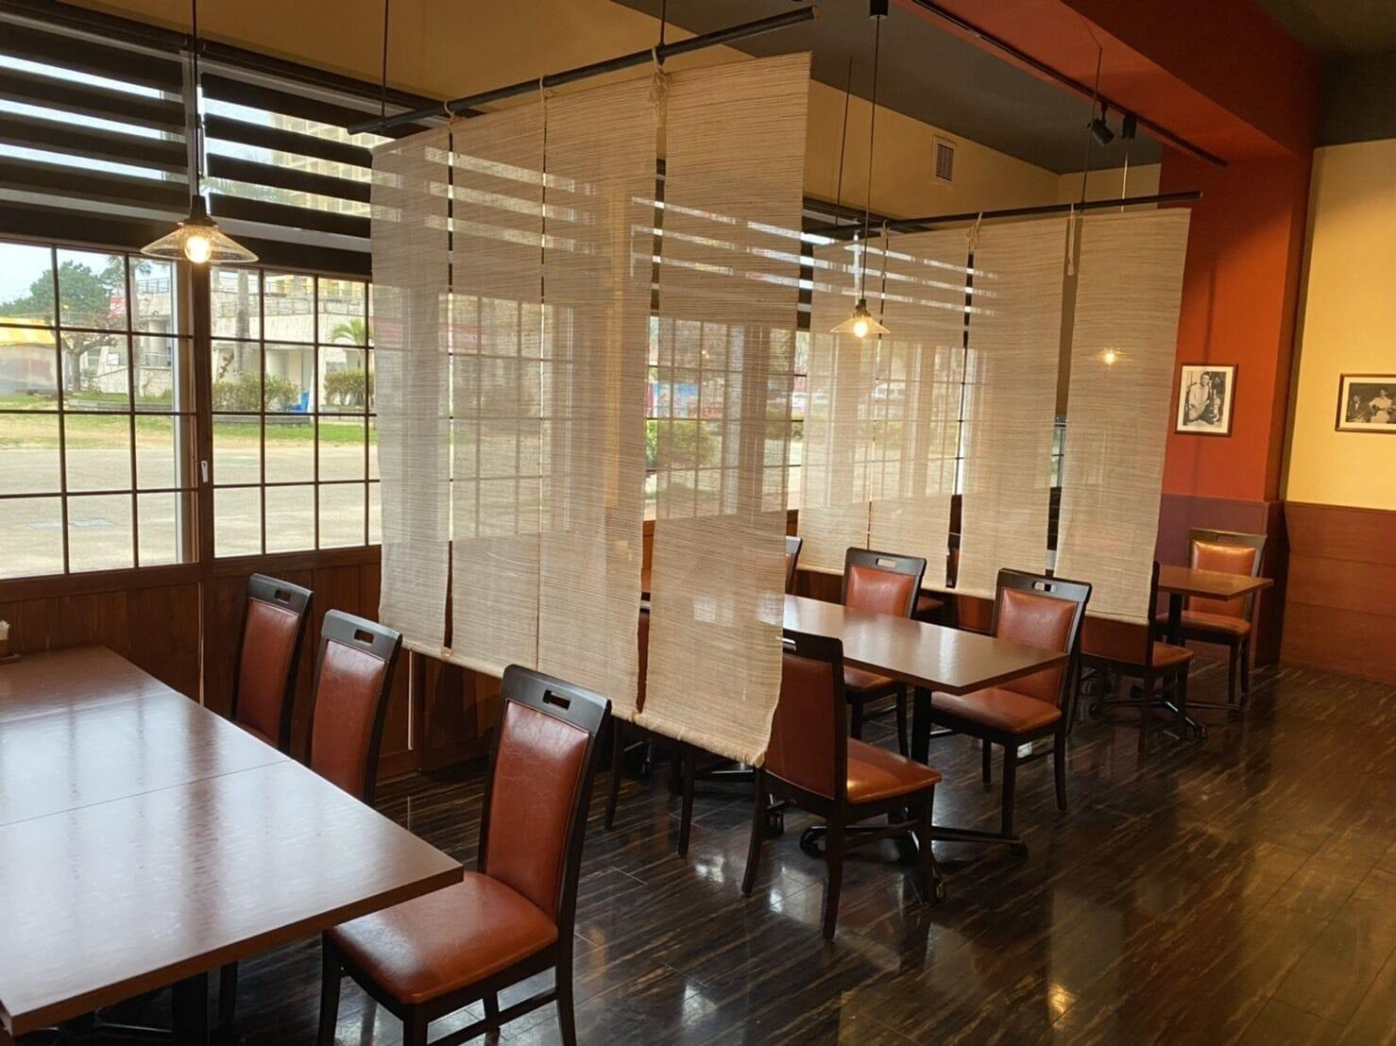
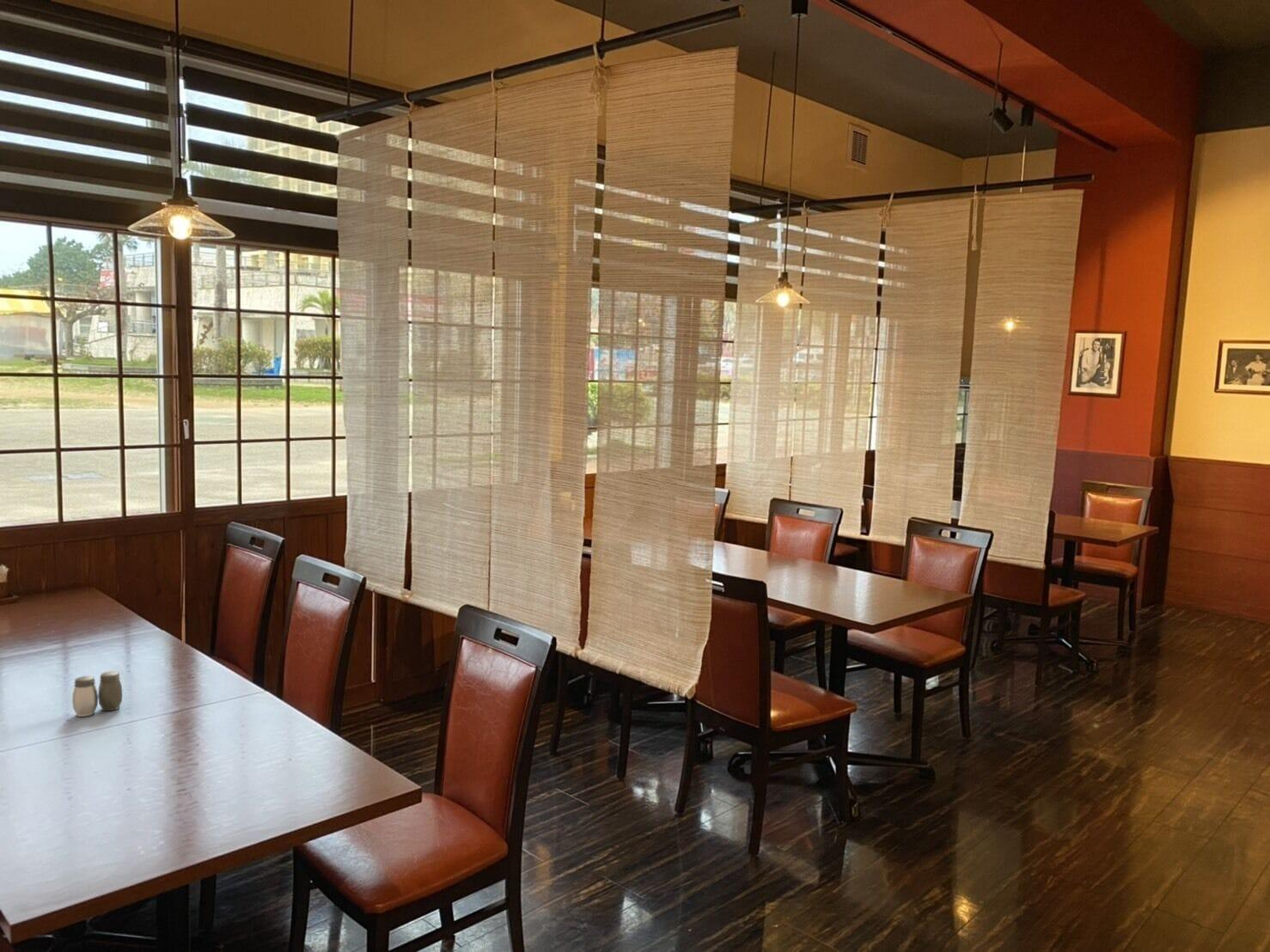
+ salt and pepper shaker (98, 693)
